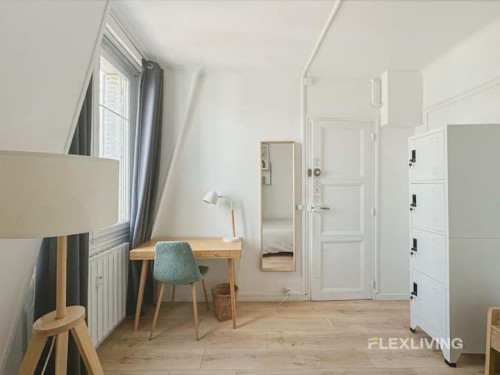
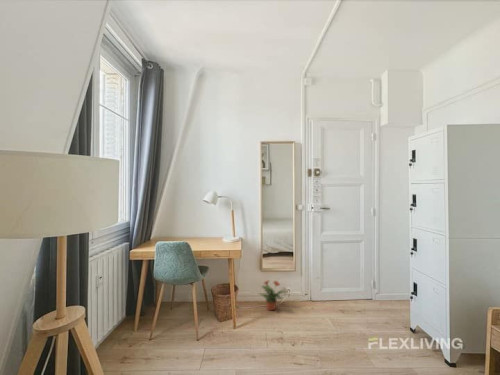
+ potted plant (271, 294)
